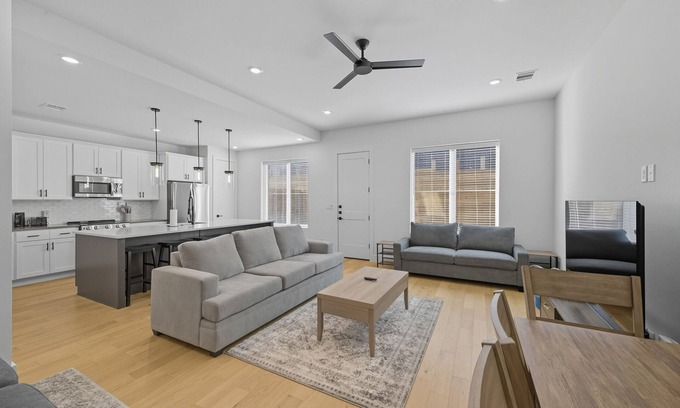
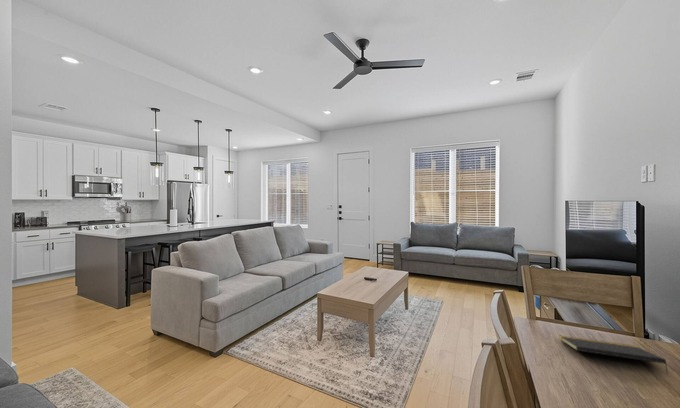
+ notepad (606, 348)
